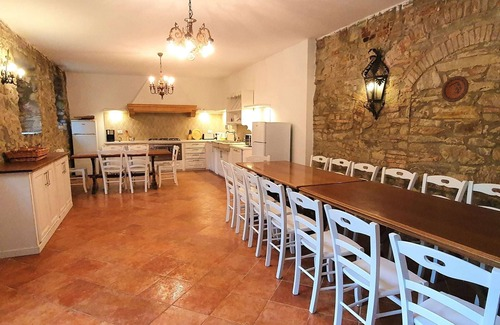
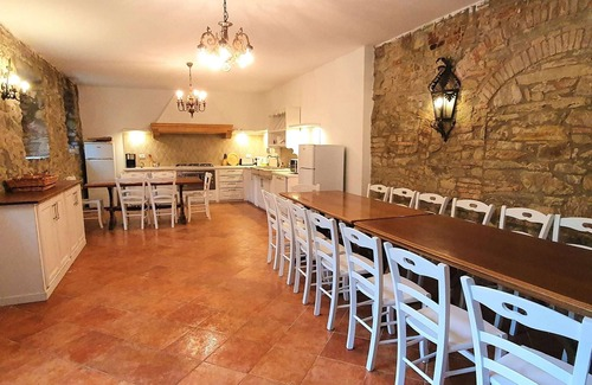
- decorative plate (454, 89)
